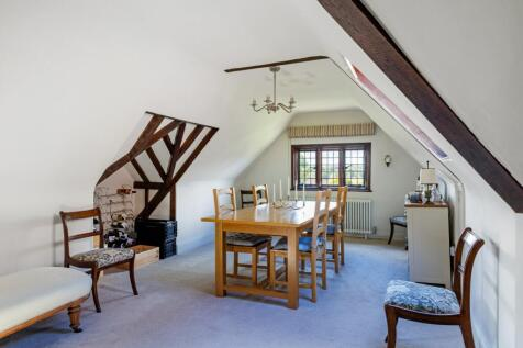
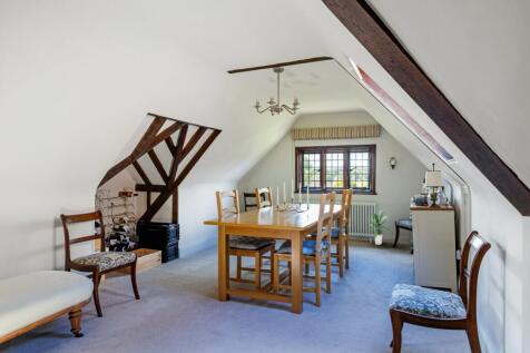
+ indoor plant (377, 226)
